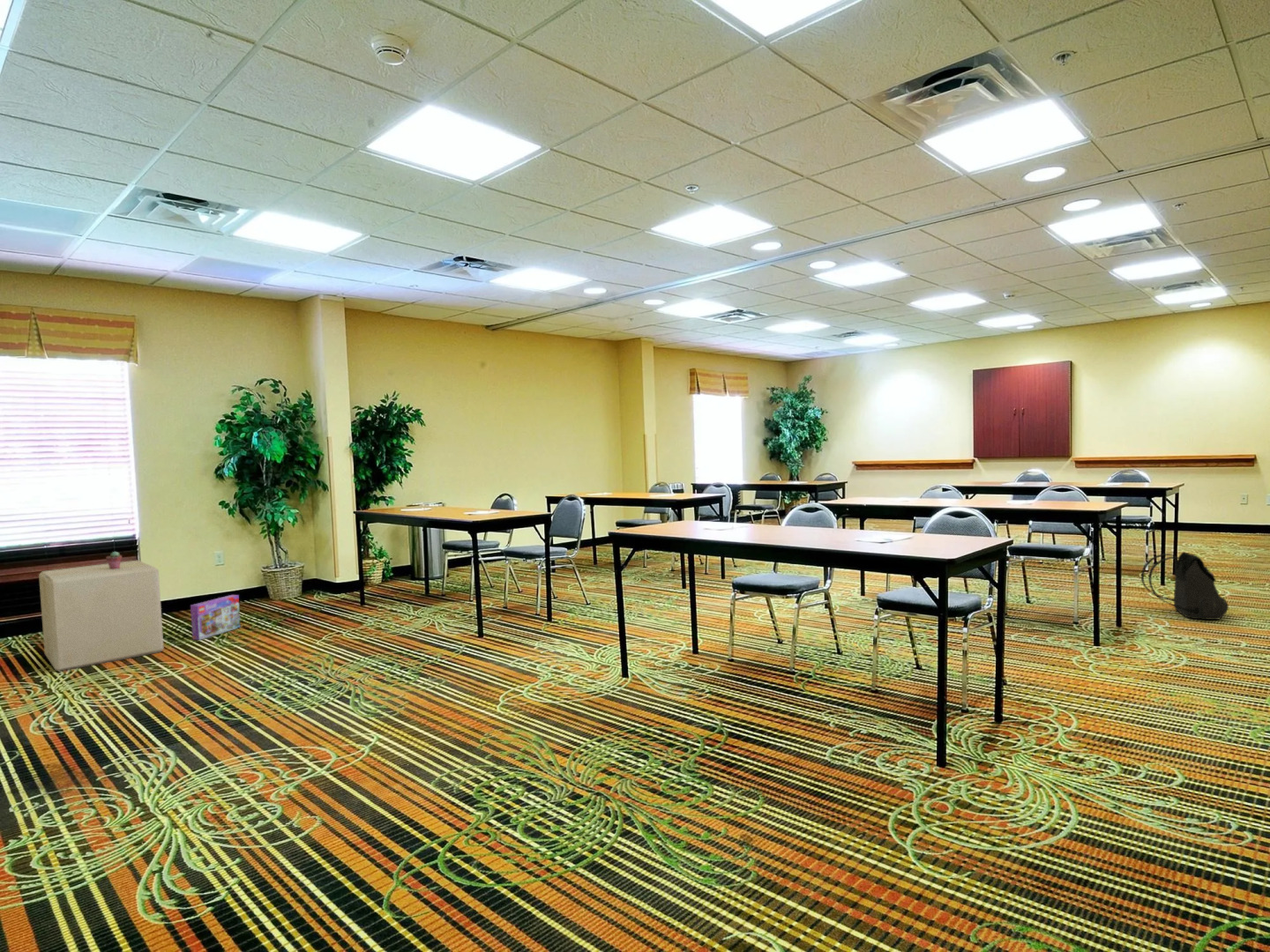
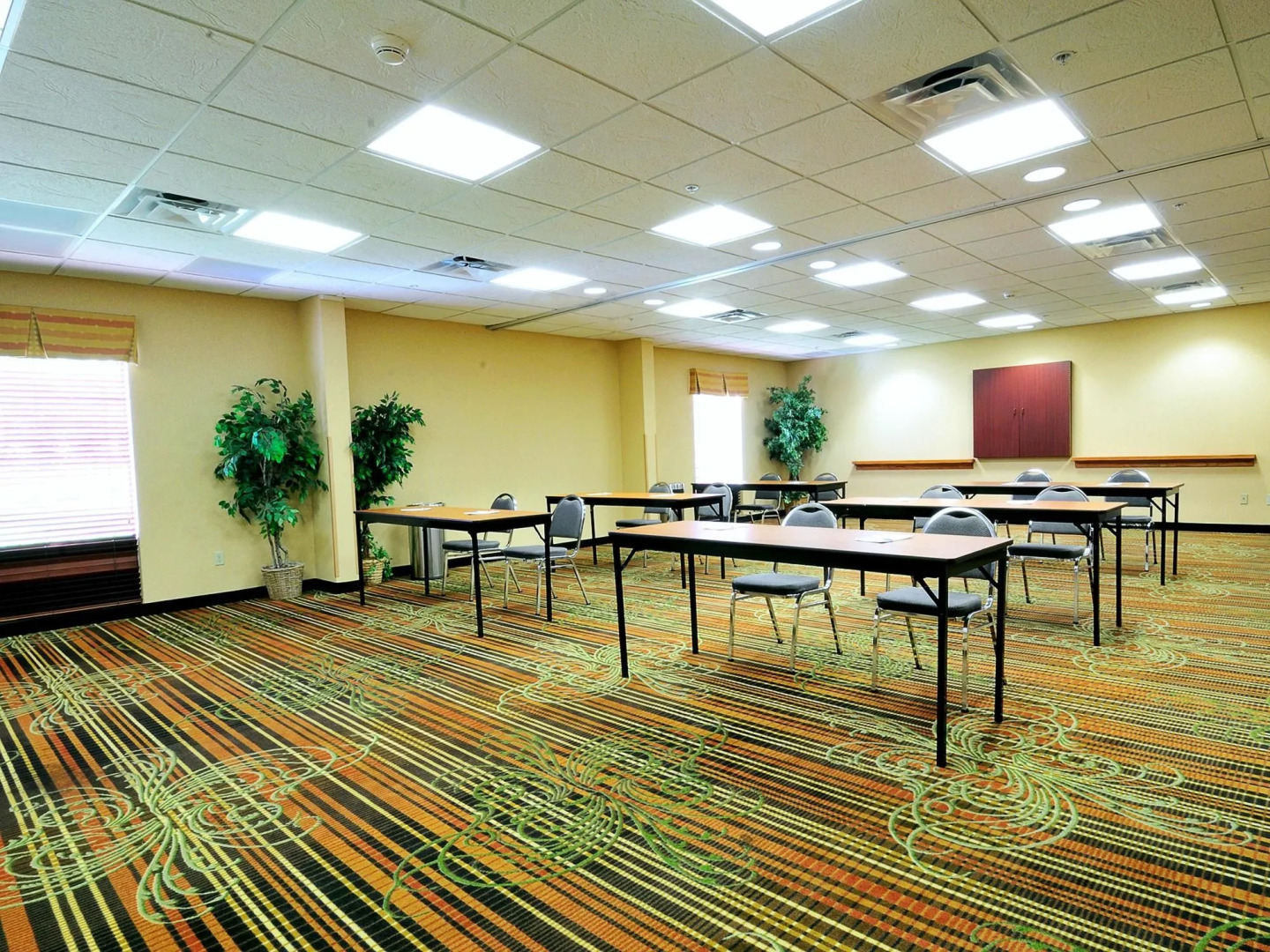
- potted succulent (114, 559)
- cardboard box (101, 611)
- backpack (1184, 583)
- box (216, 616)
